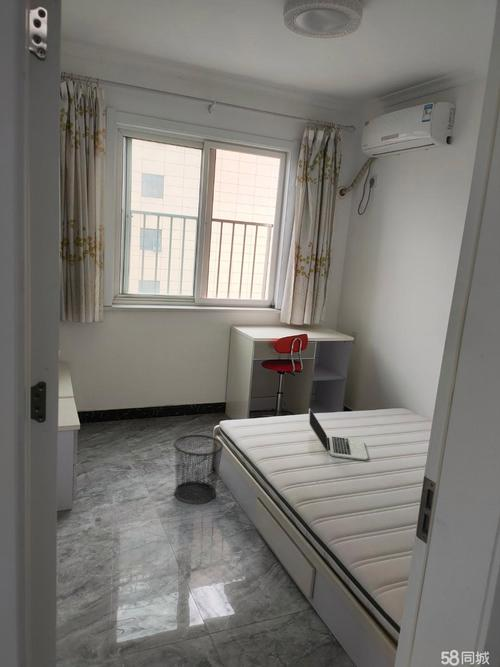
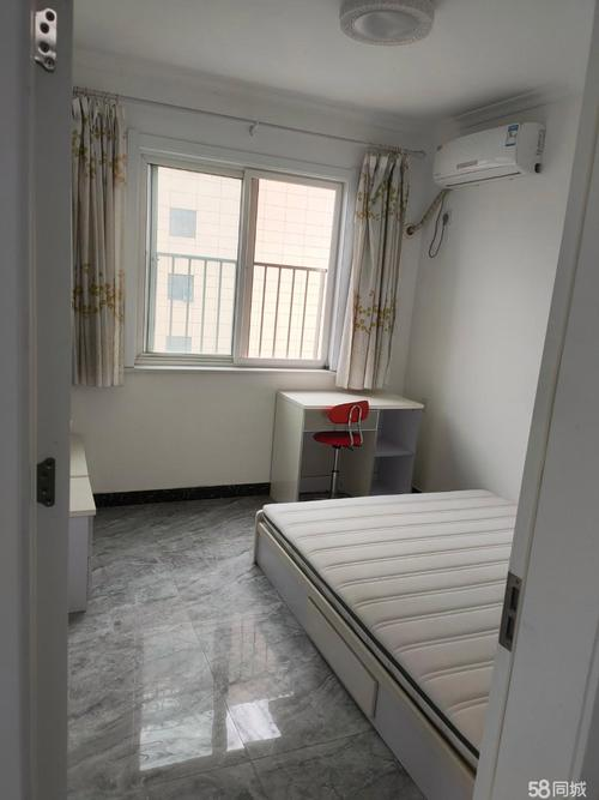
- waste bin (197, 468)
- laptop (337, 436)
